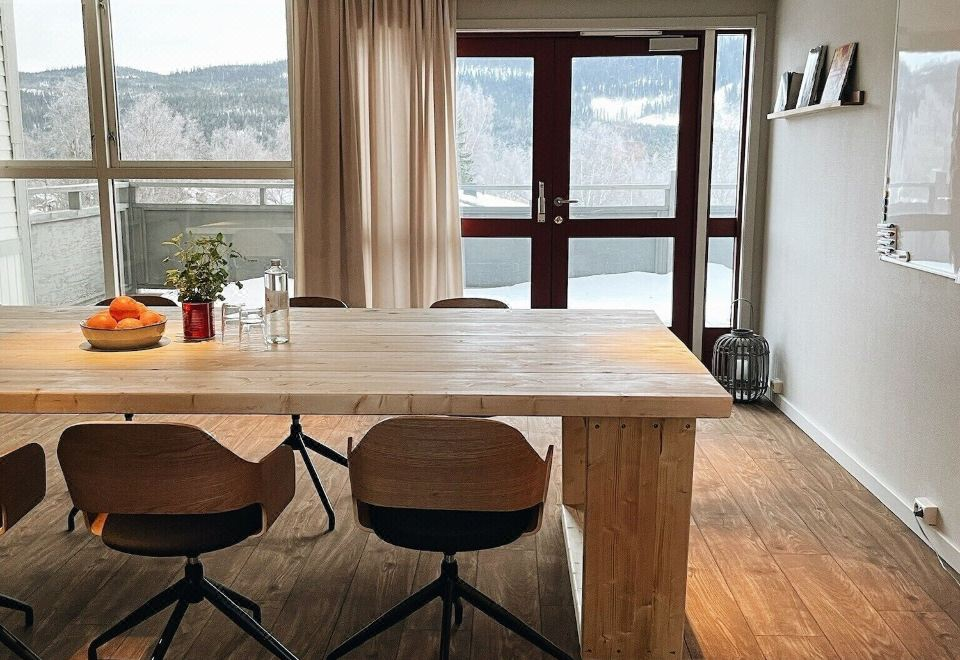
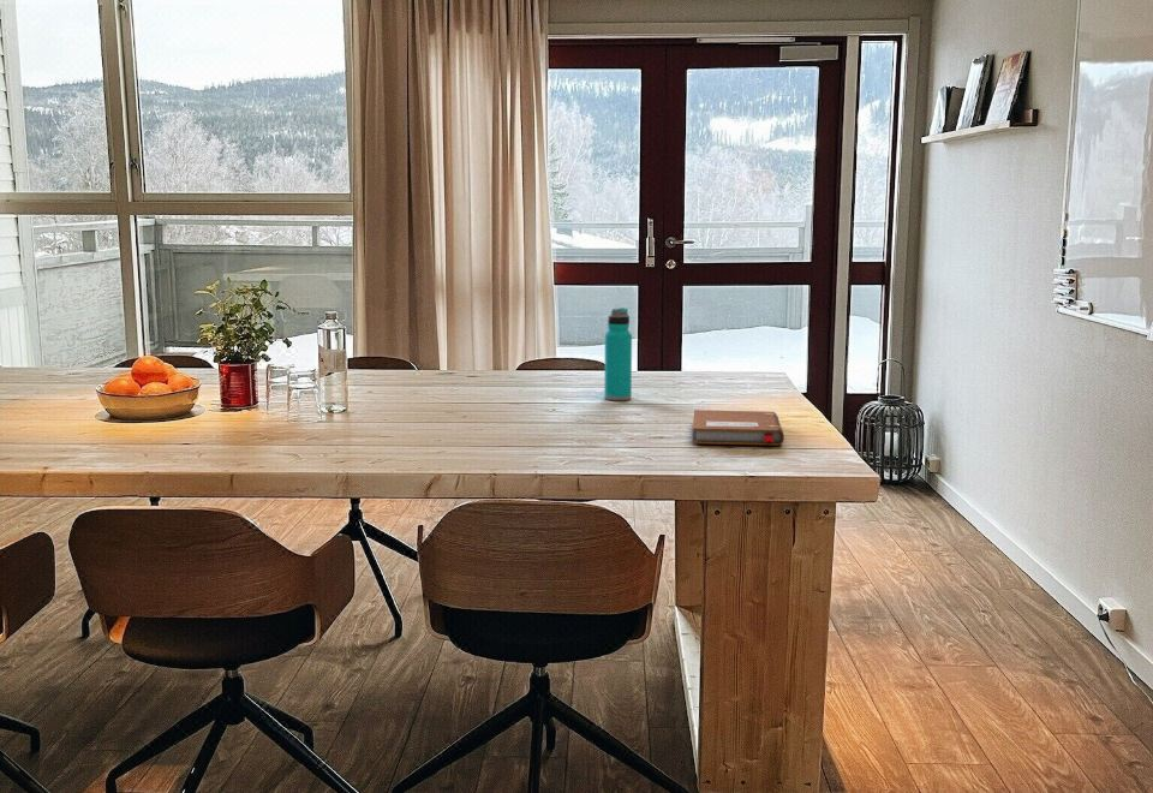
+ notebook (736, 427)
+ water bottle (617, 353)
